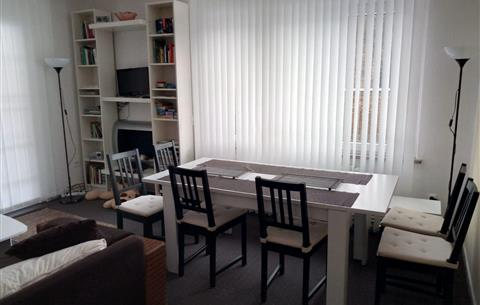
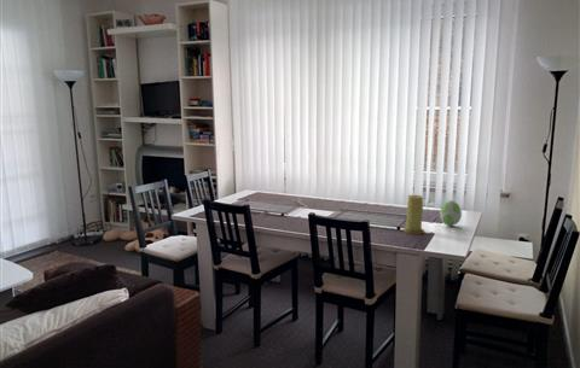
+ decorative egg (451, 212)
+ candle (414, 212)
